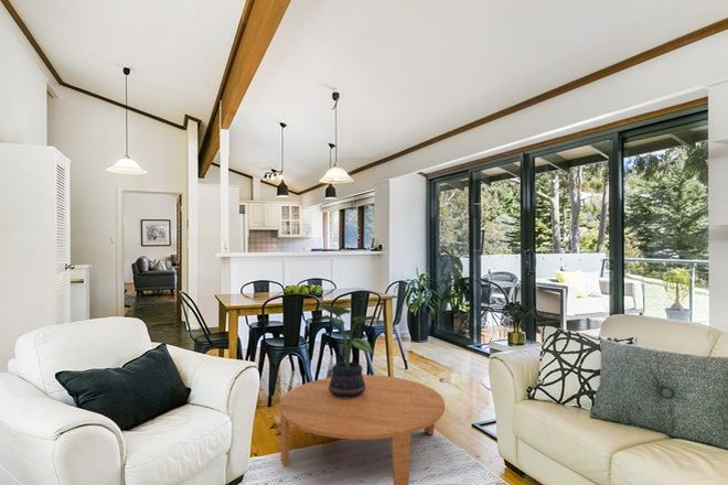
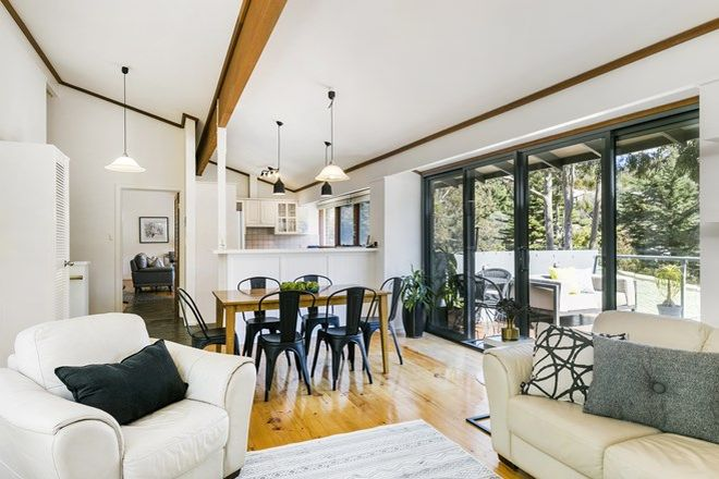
- coffee table (362, 422)
- potted plant (344, 345)
